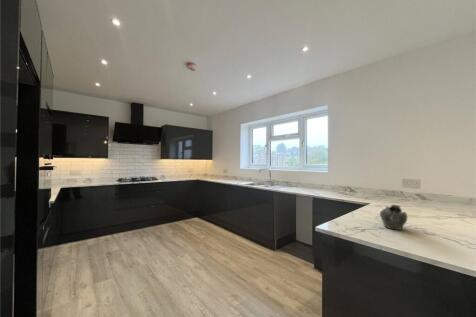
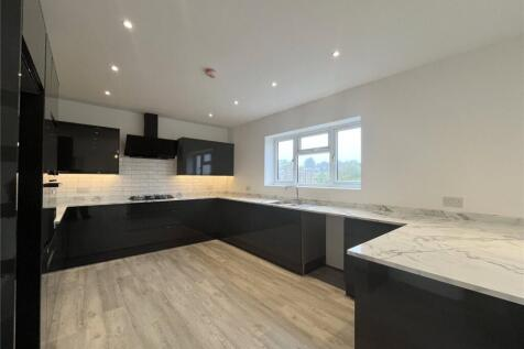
- teapot (394, 217)
